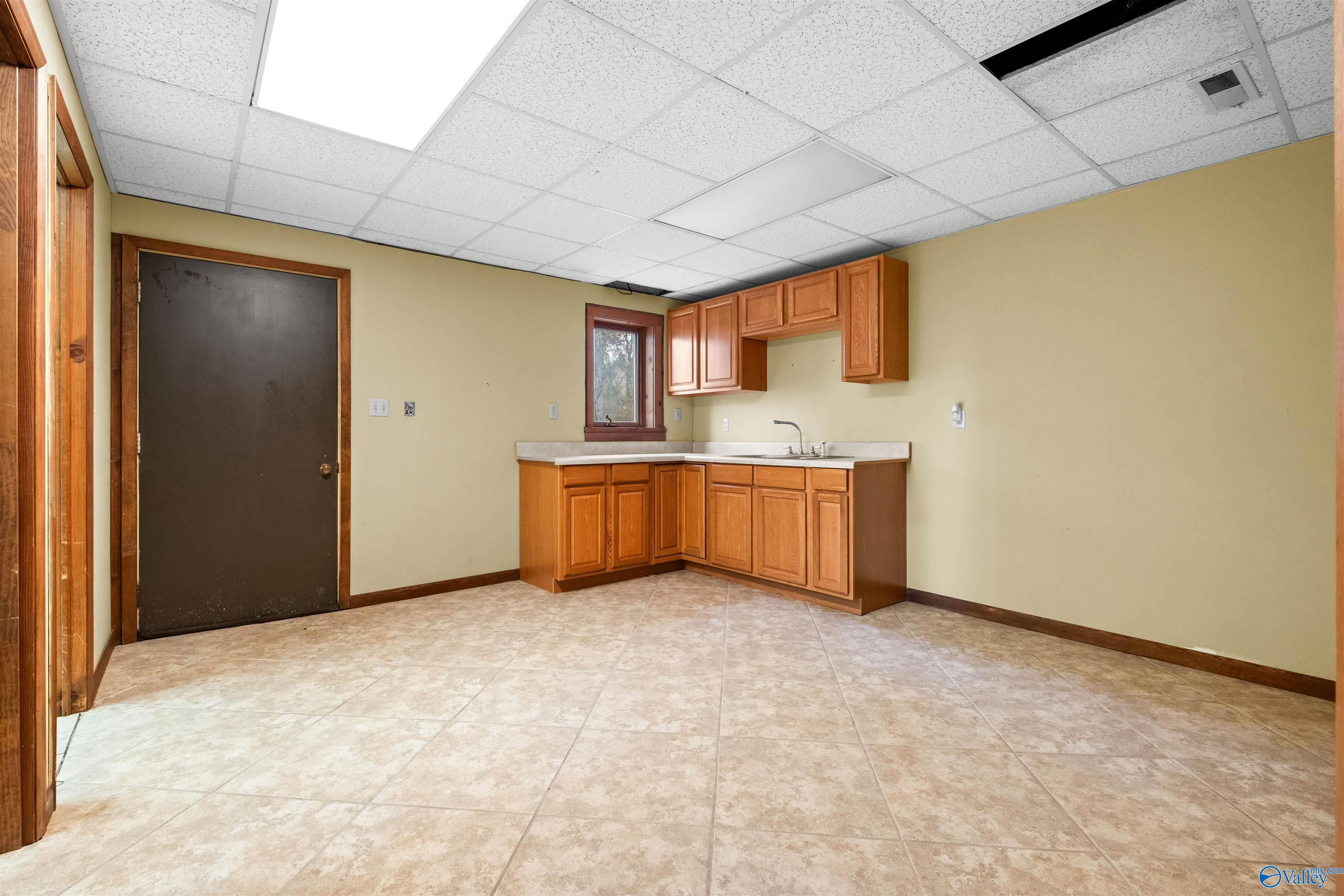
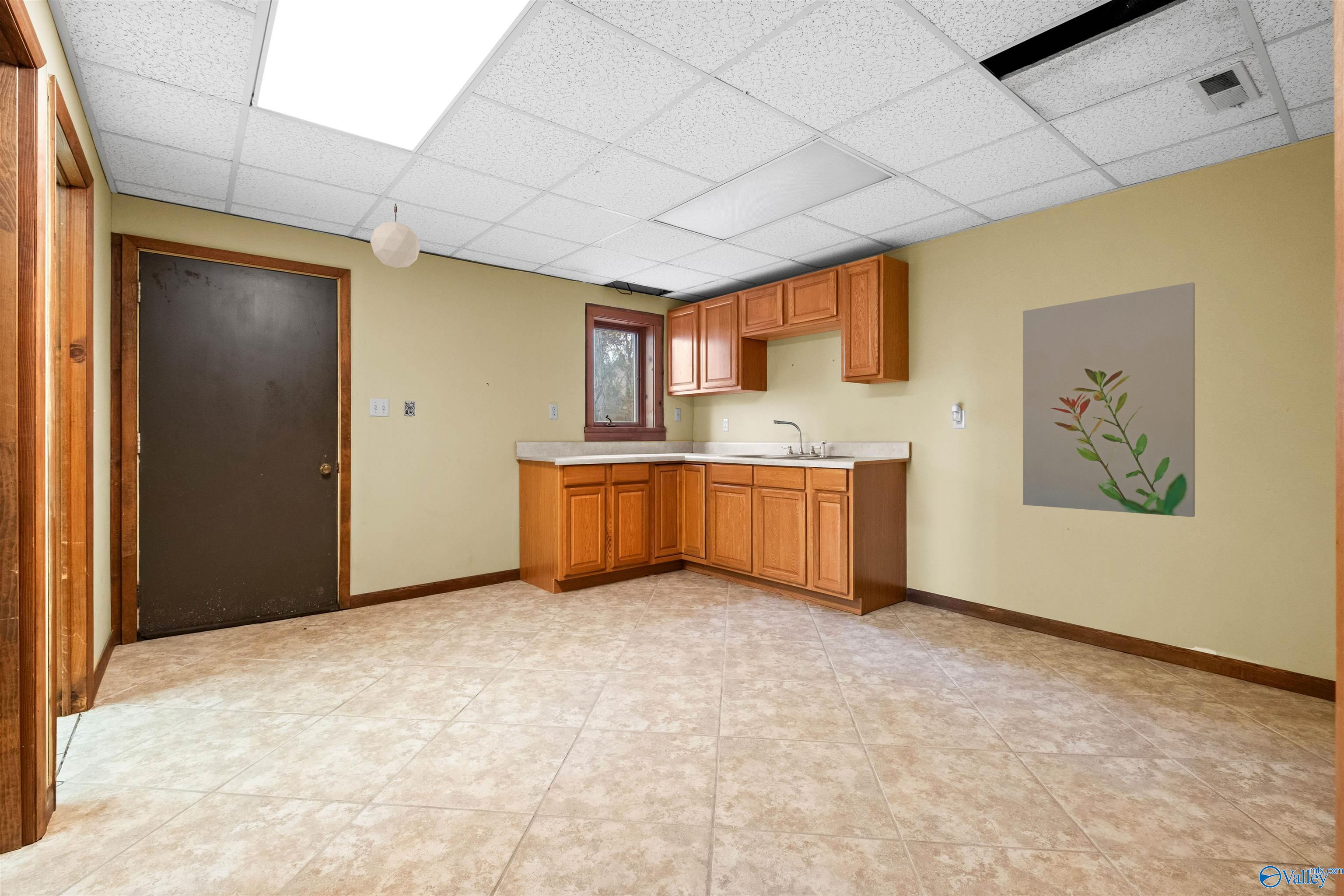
+ pendant light (396, 235)
+ wall art (1101, 404)
